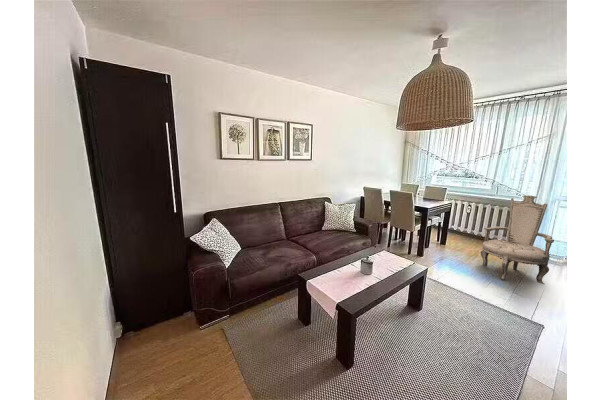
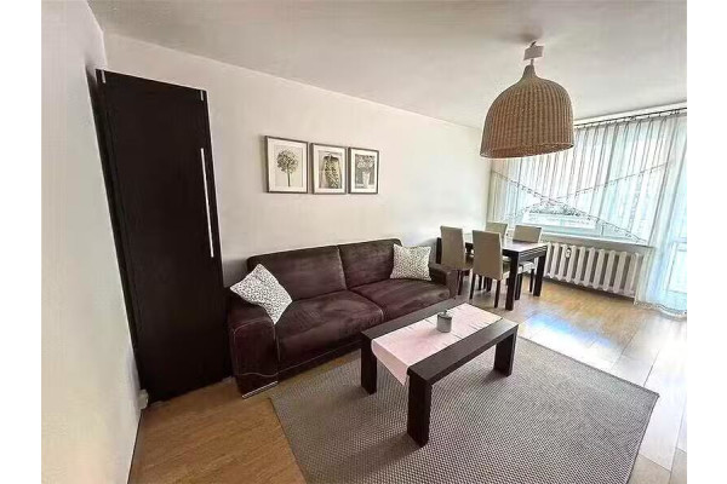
- armchair (518, 235)
